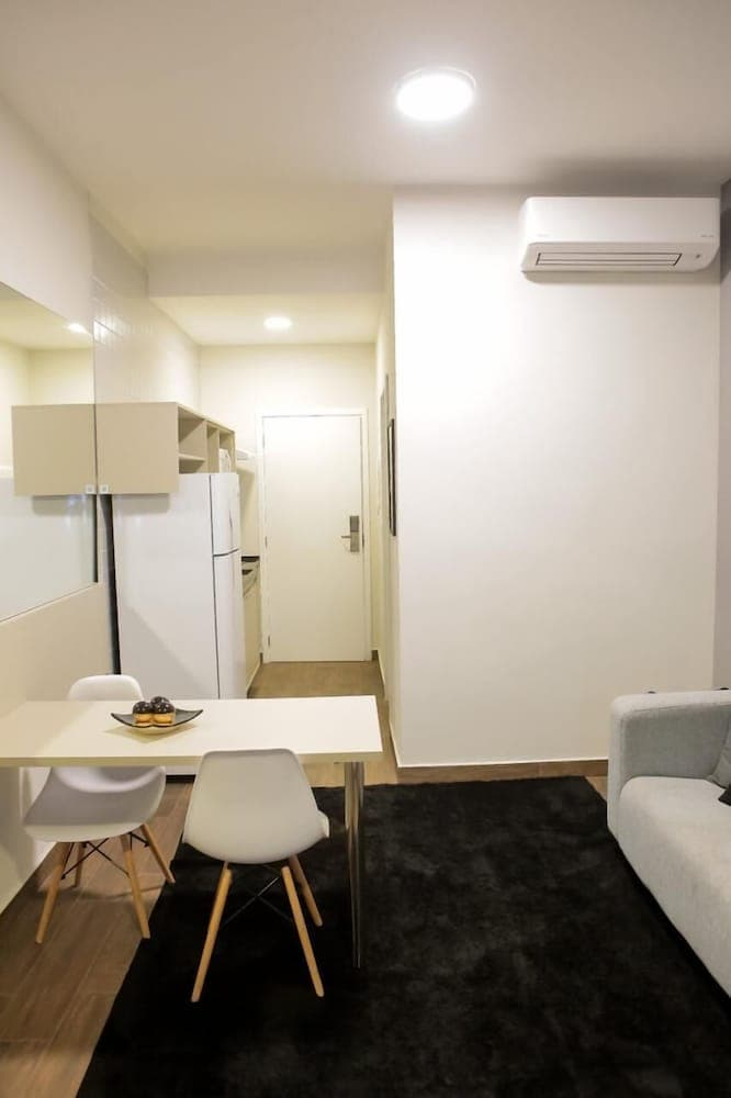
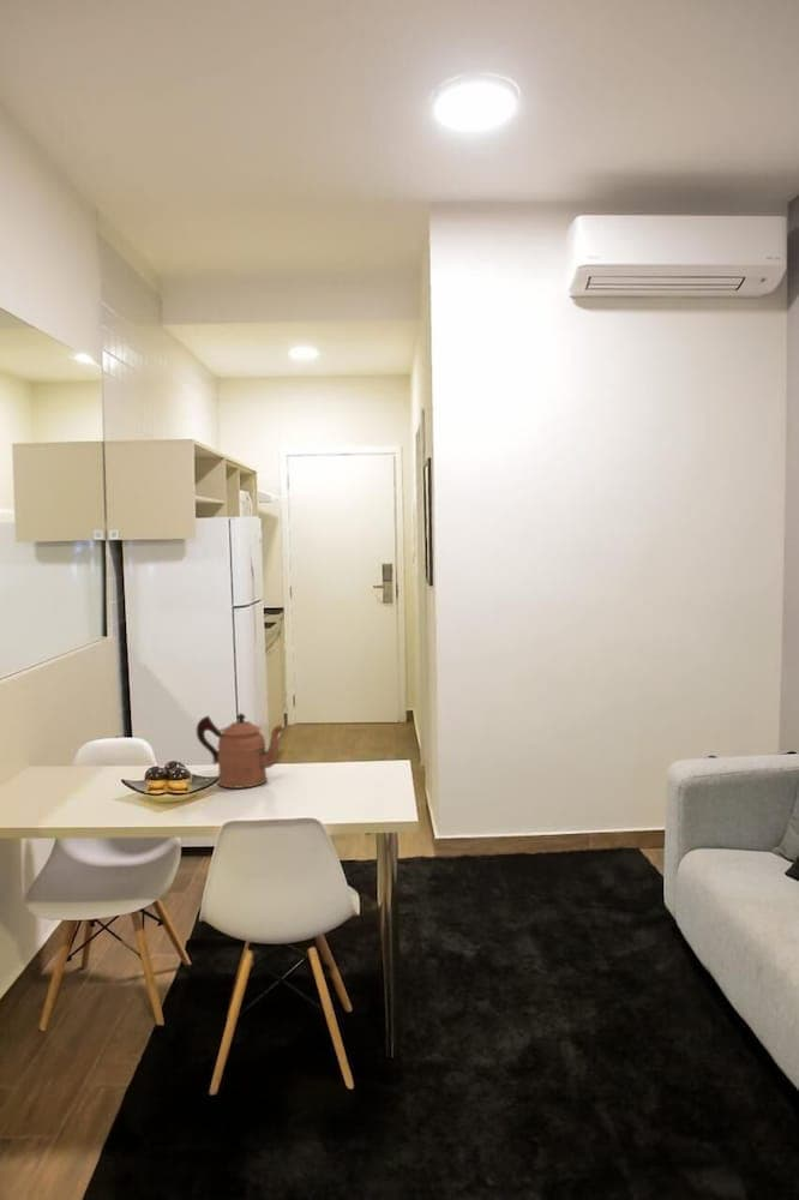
+ coffeepot (240, 746)
